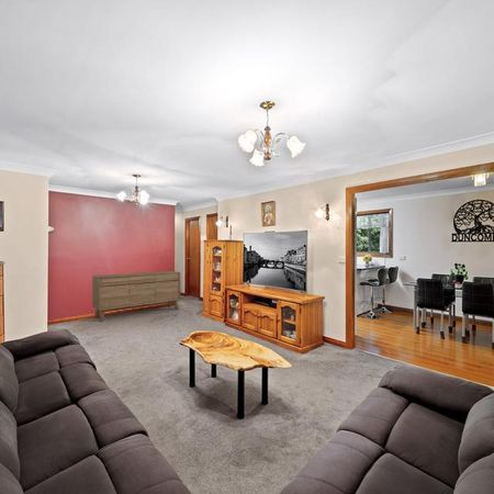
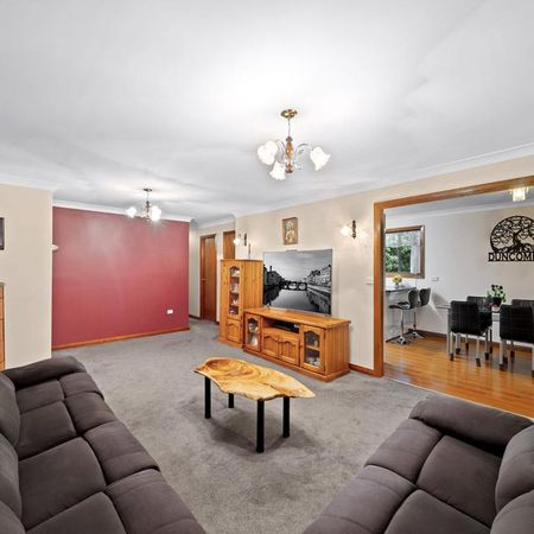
- sideboard (138, 293)
